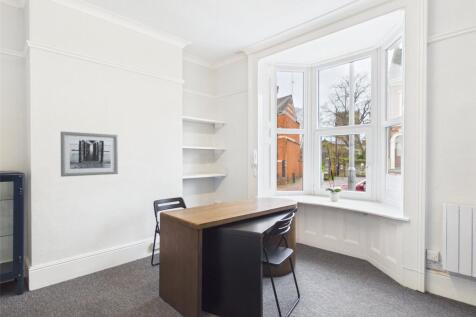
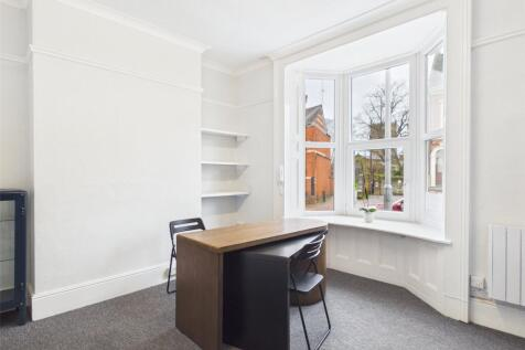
- wall art (91, 154)
